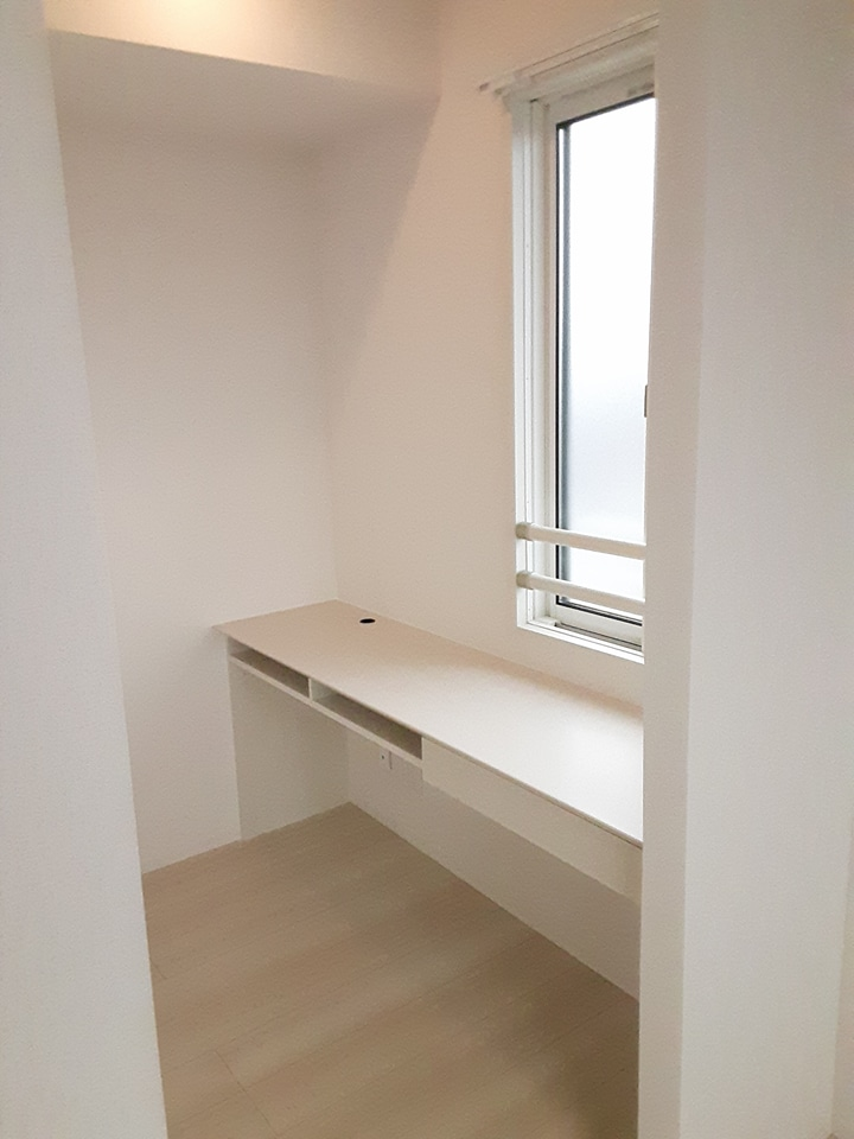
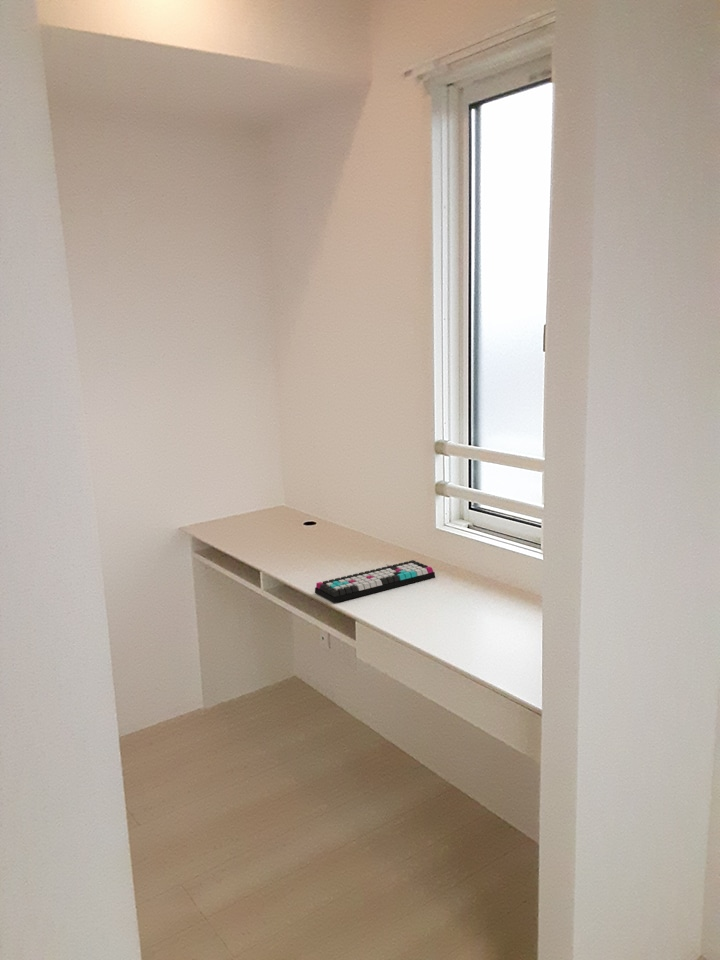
+ keyboard (369, 576)
